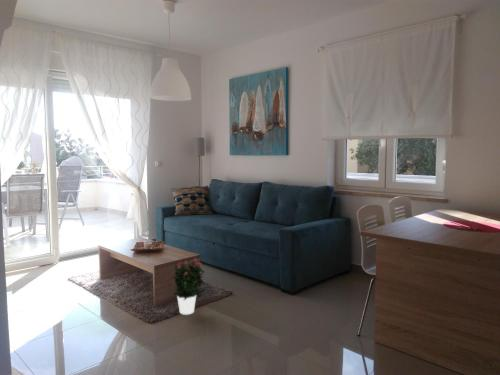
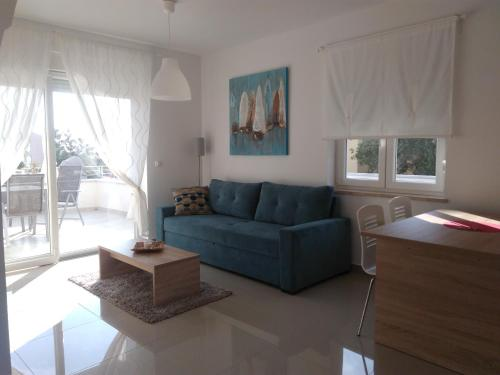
- potted flower (187, 286)
